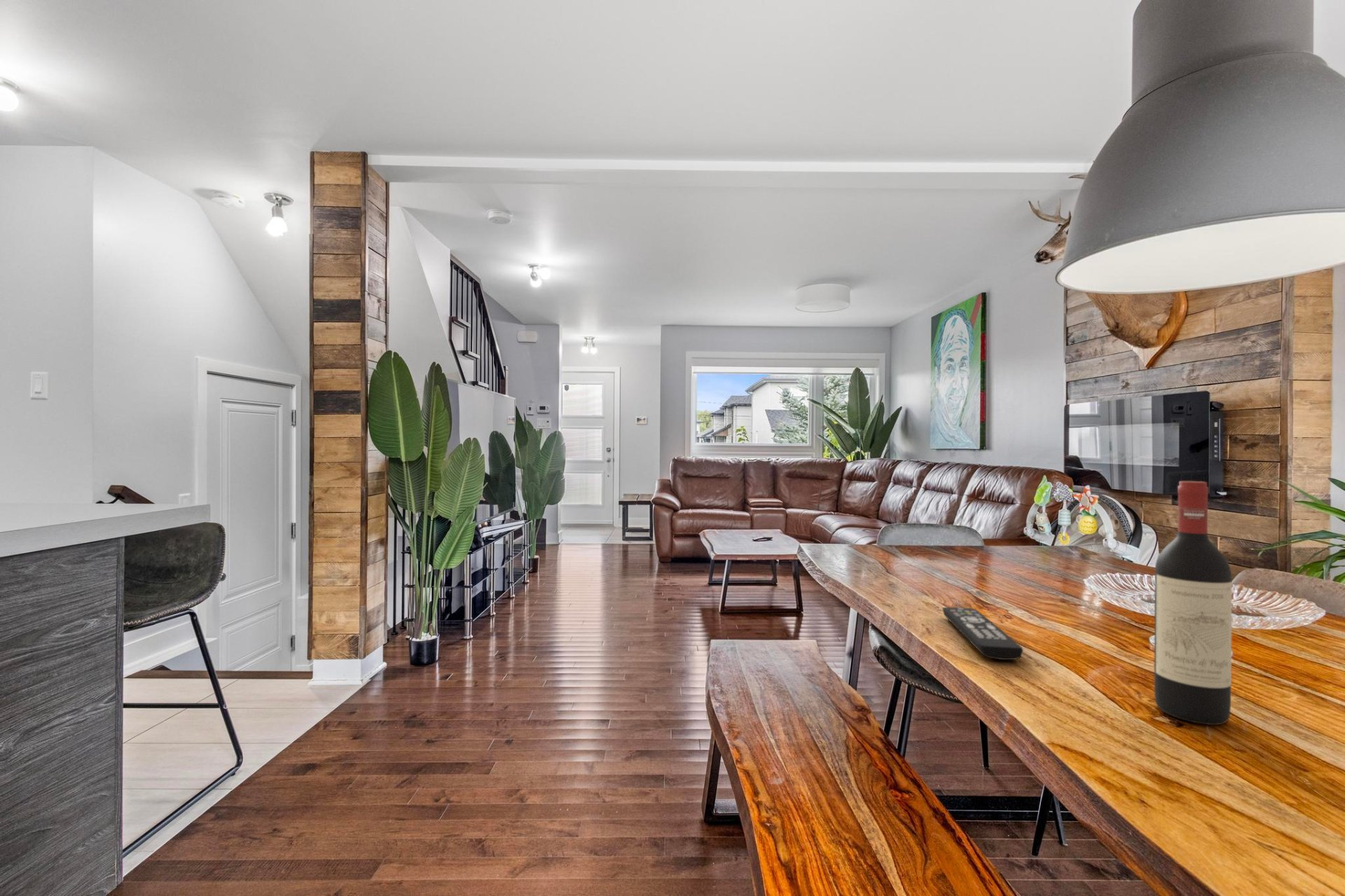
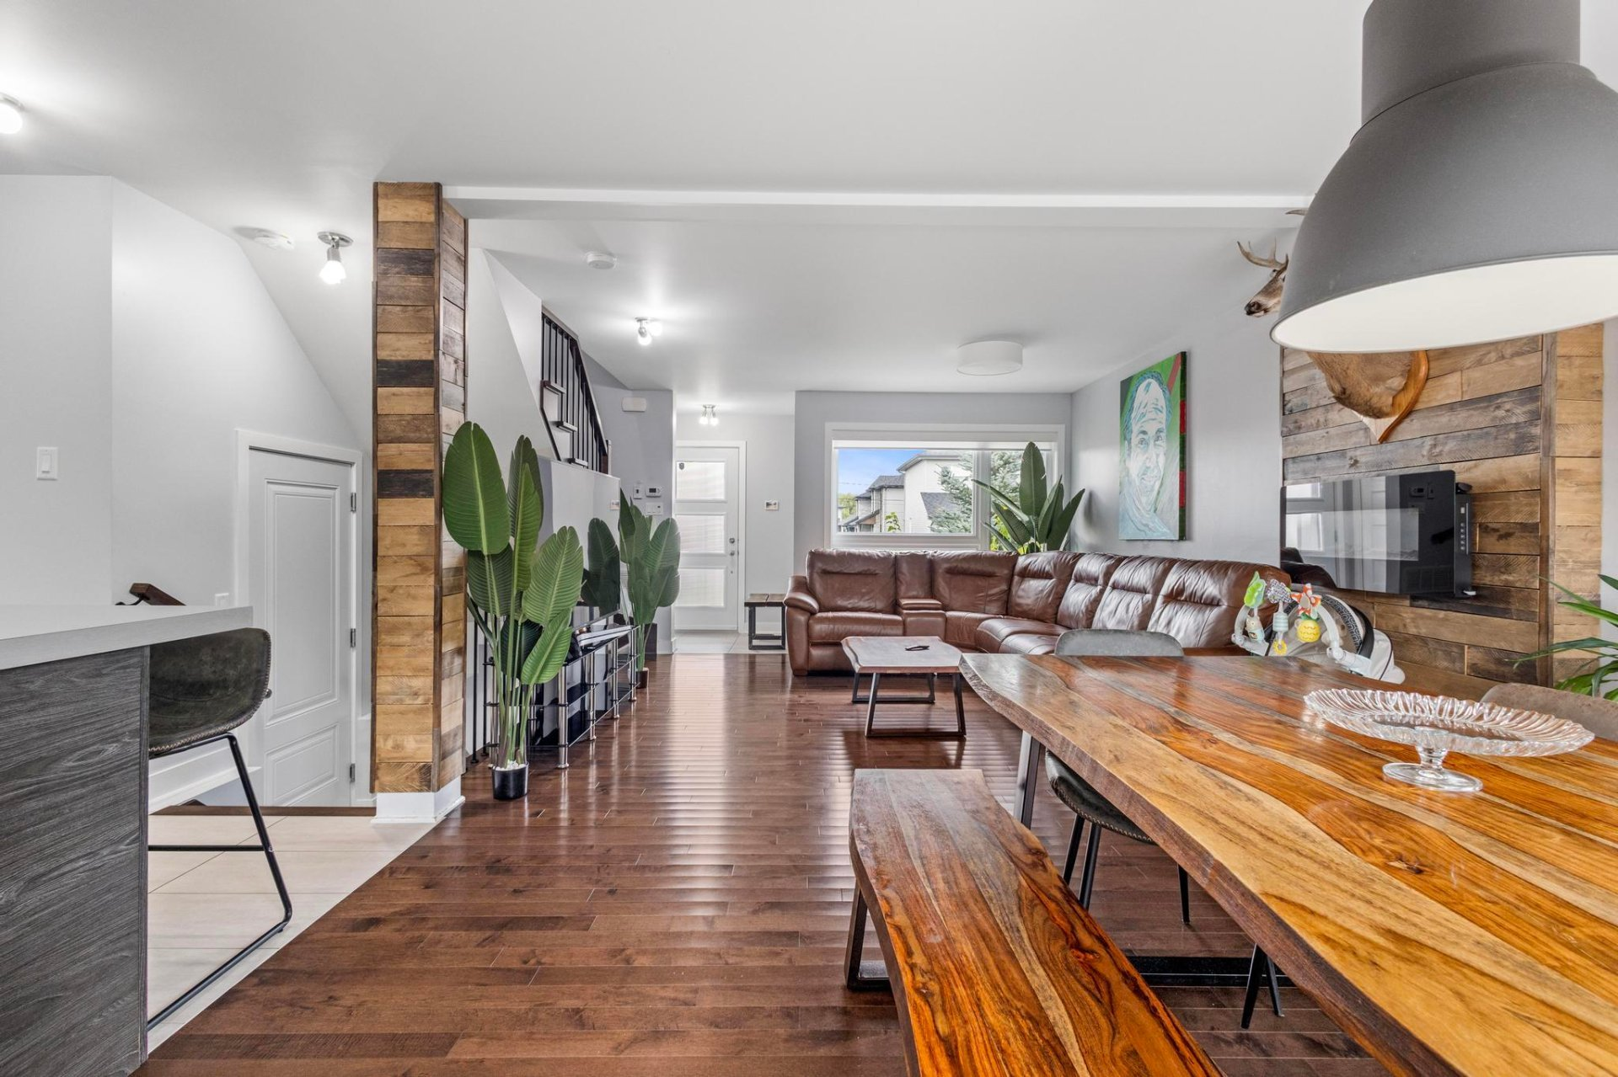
- wine bottle (1192, 597)
- remote control (978, 630)
